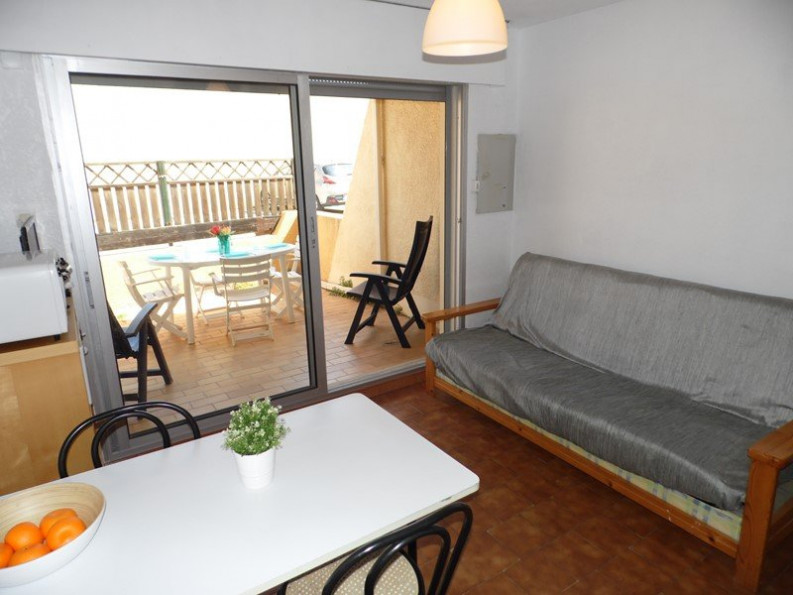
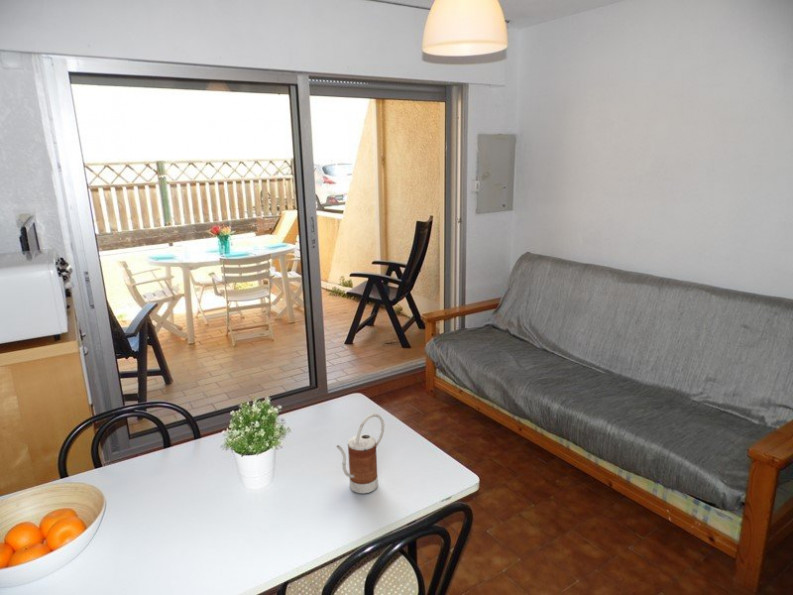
+ kettle (362, 453)
